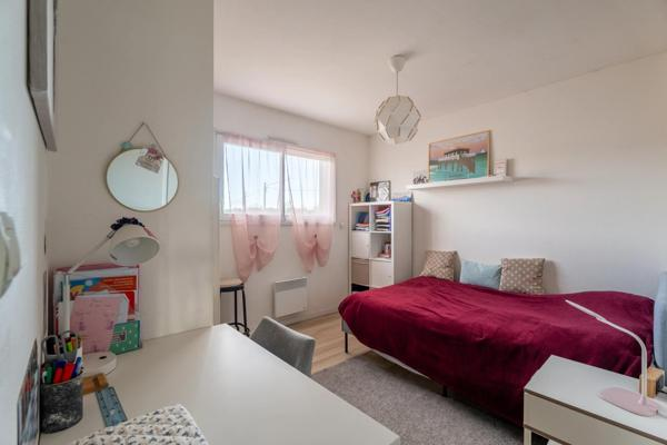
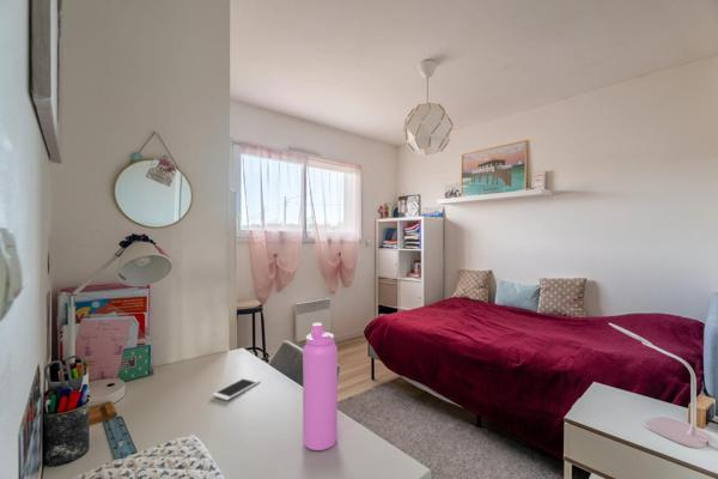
+ water bottle (320, 382)
+ cell phone (237, 387)
